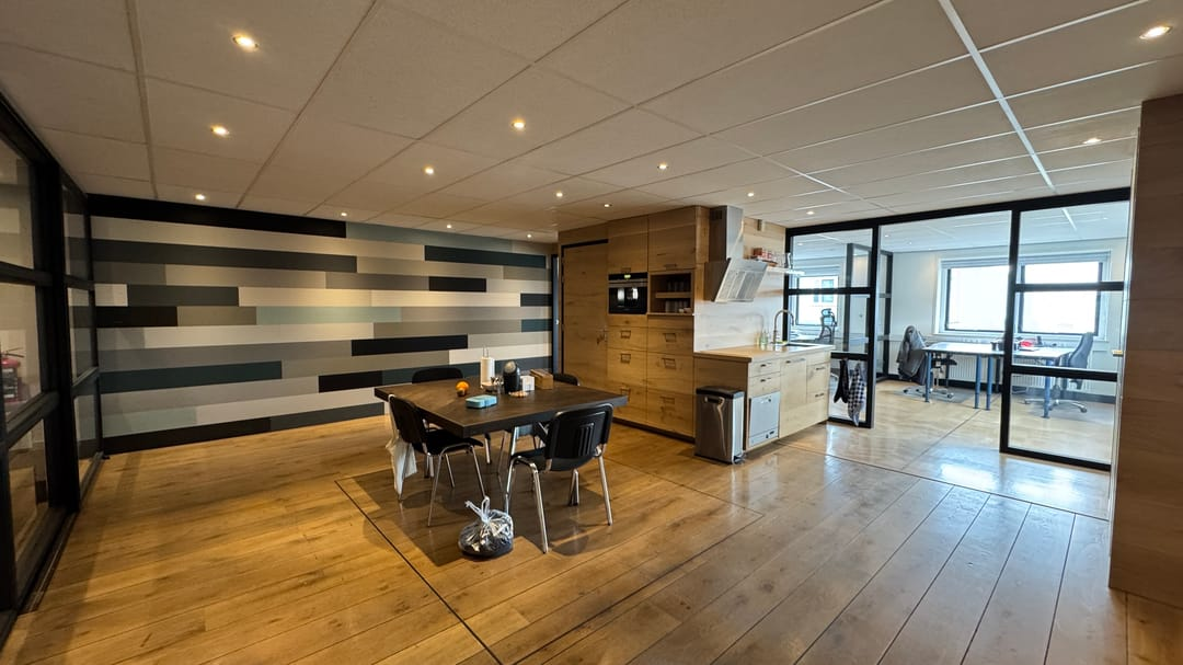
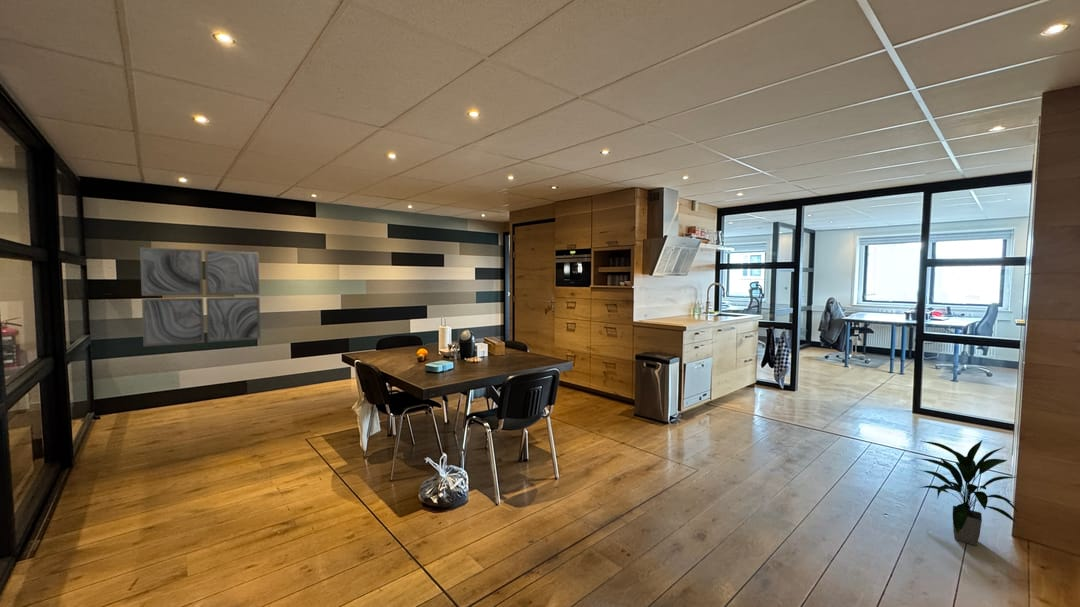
+ indoor plant (965, 489)
+ wall art (206, 294)
